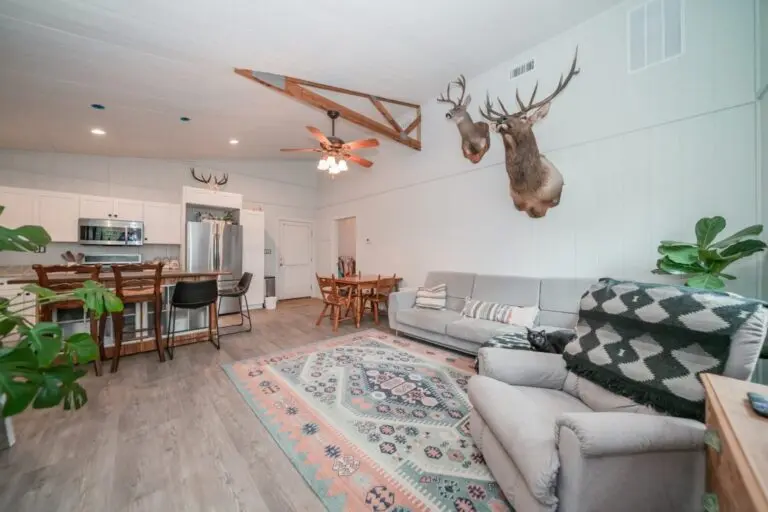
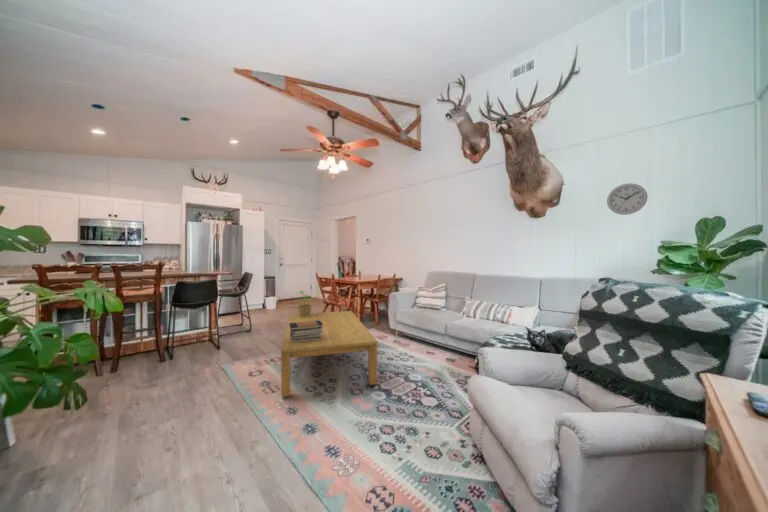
+ potted plant (305, 304)
+ book stack (306, 330)
+ coffee table (325, 342)
+ wall clock (626, 199)
